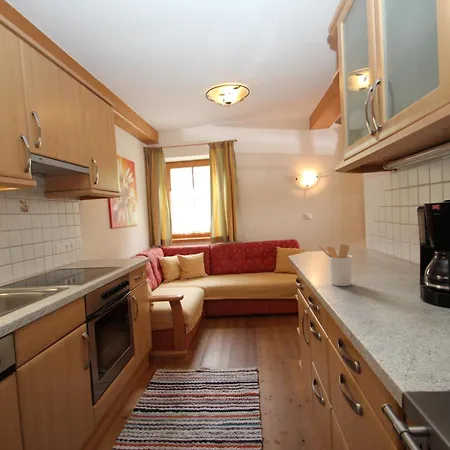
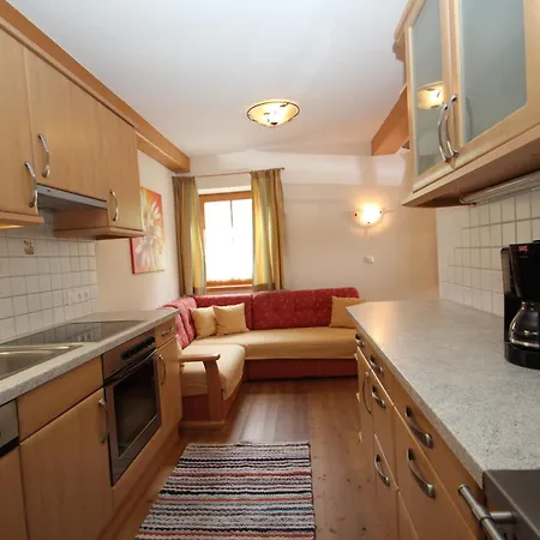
- utensil holder (334, 263)
